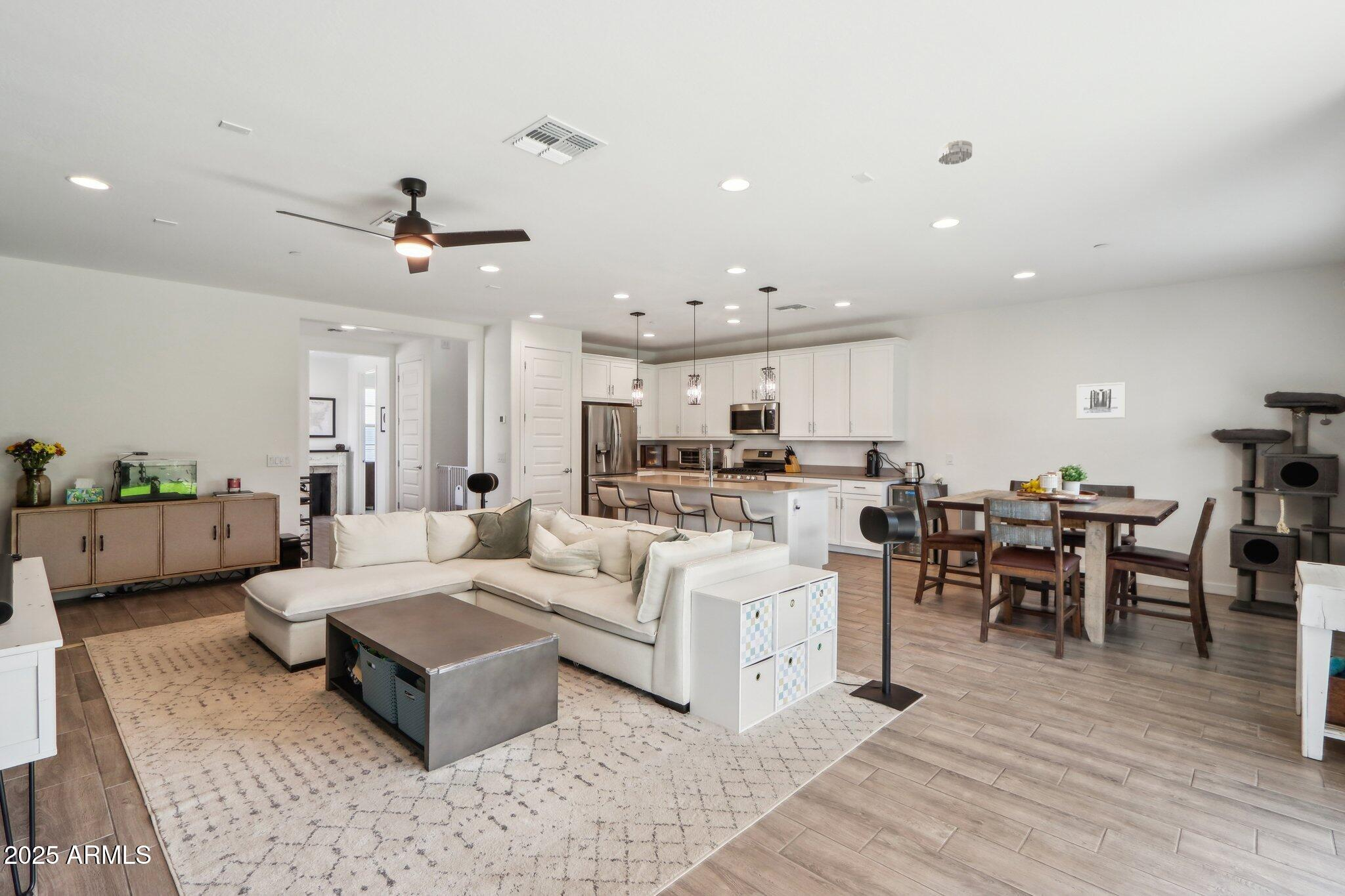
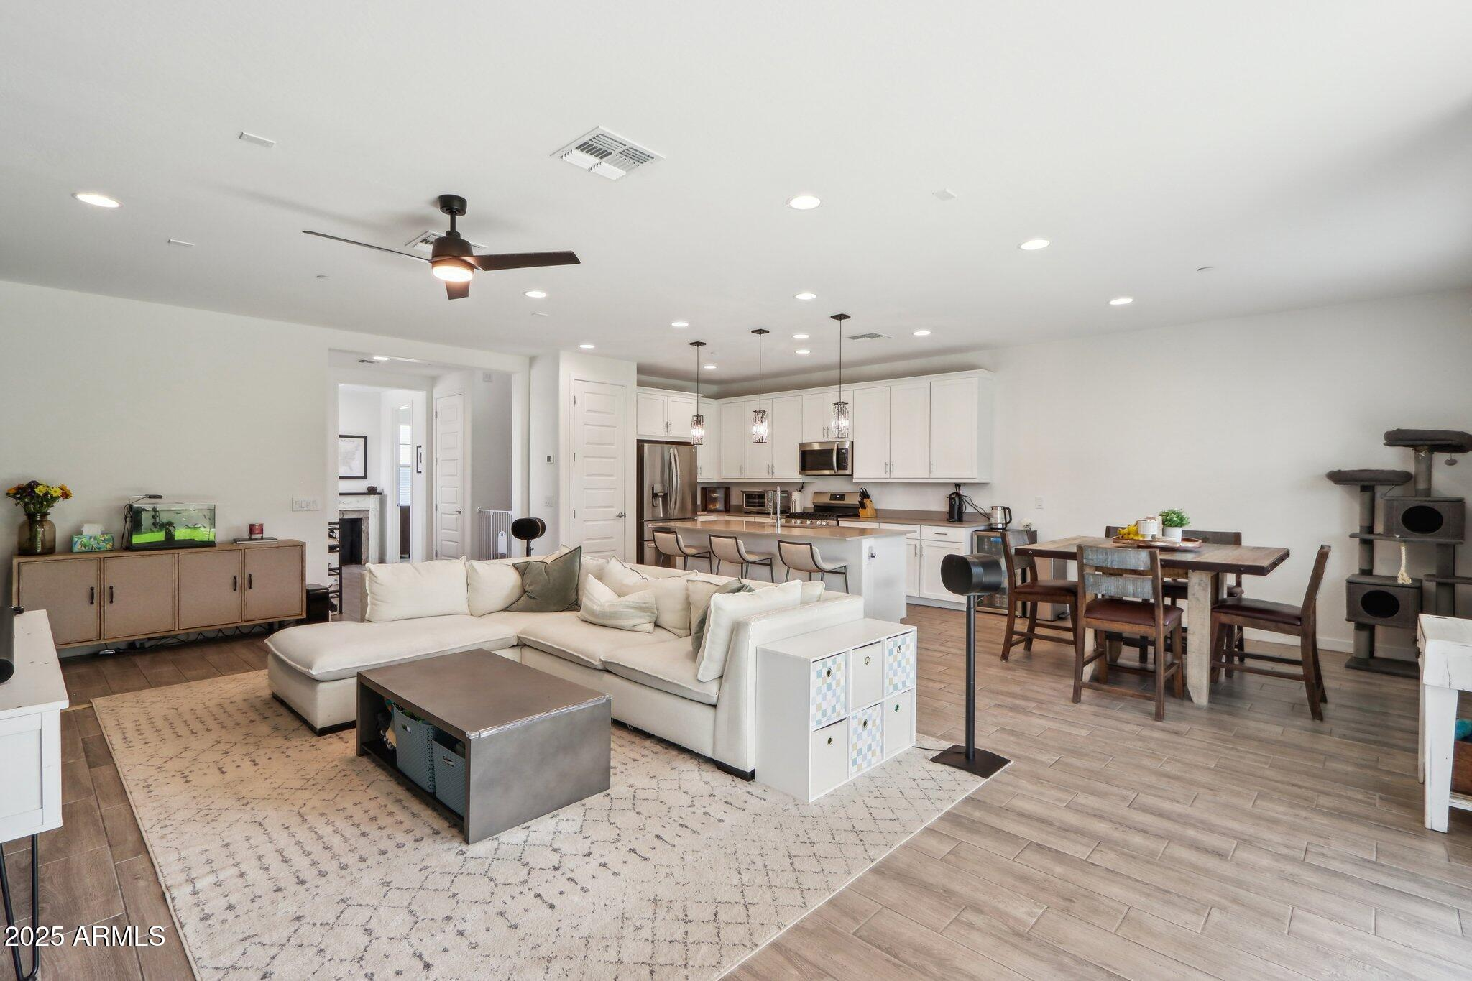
- smoke detector (955, 152)
- wall art (1100, 401)
